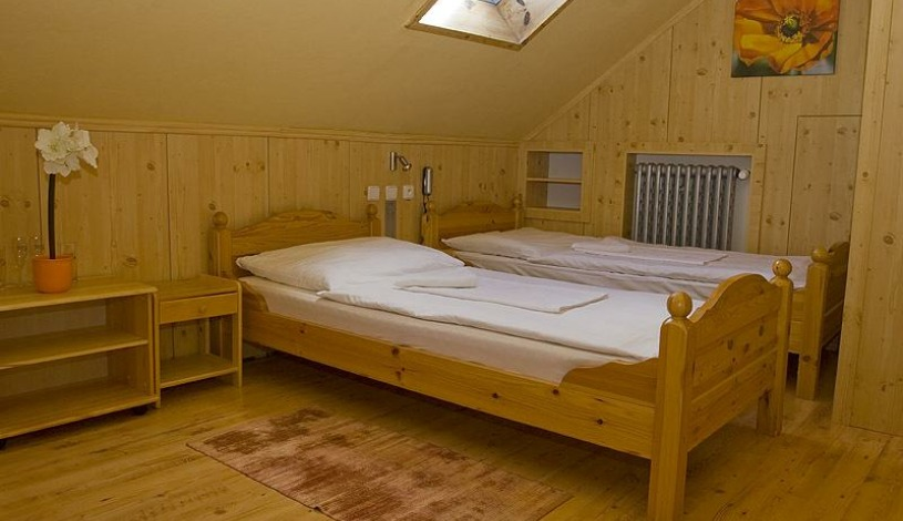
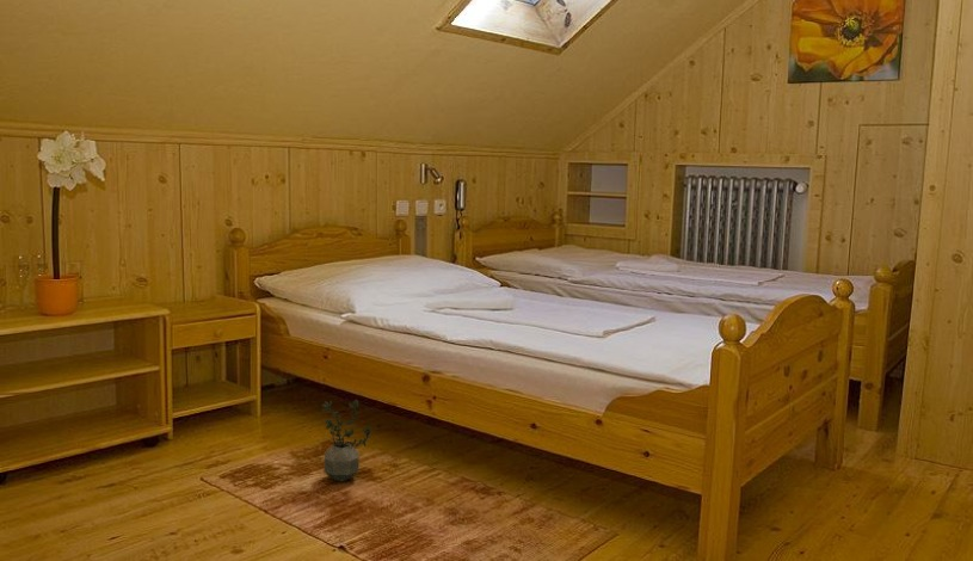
+ potted plant (346, 442)
